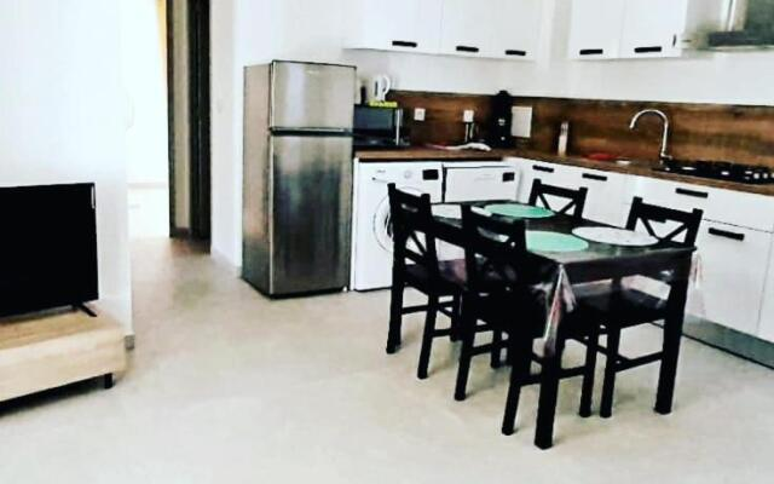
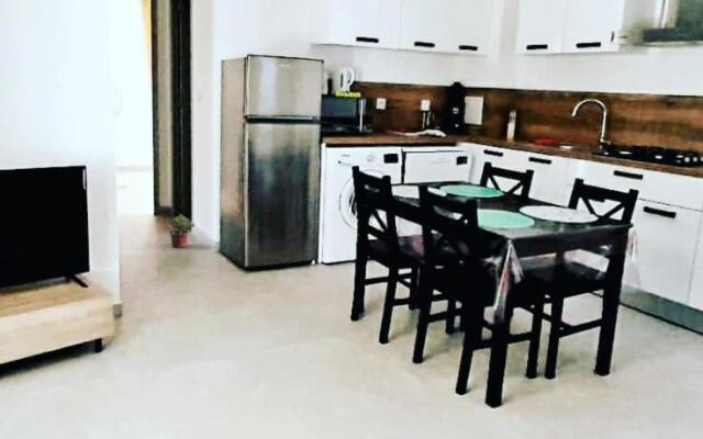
+ potted plant (180, 229)
